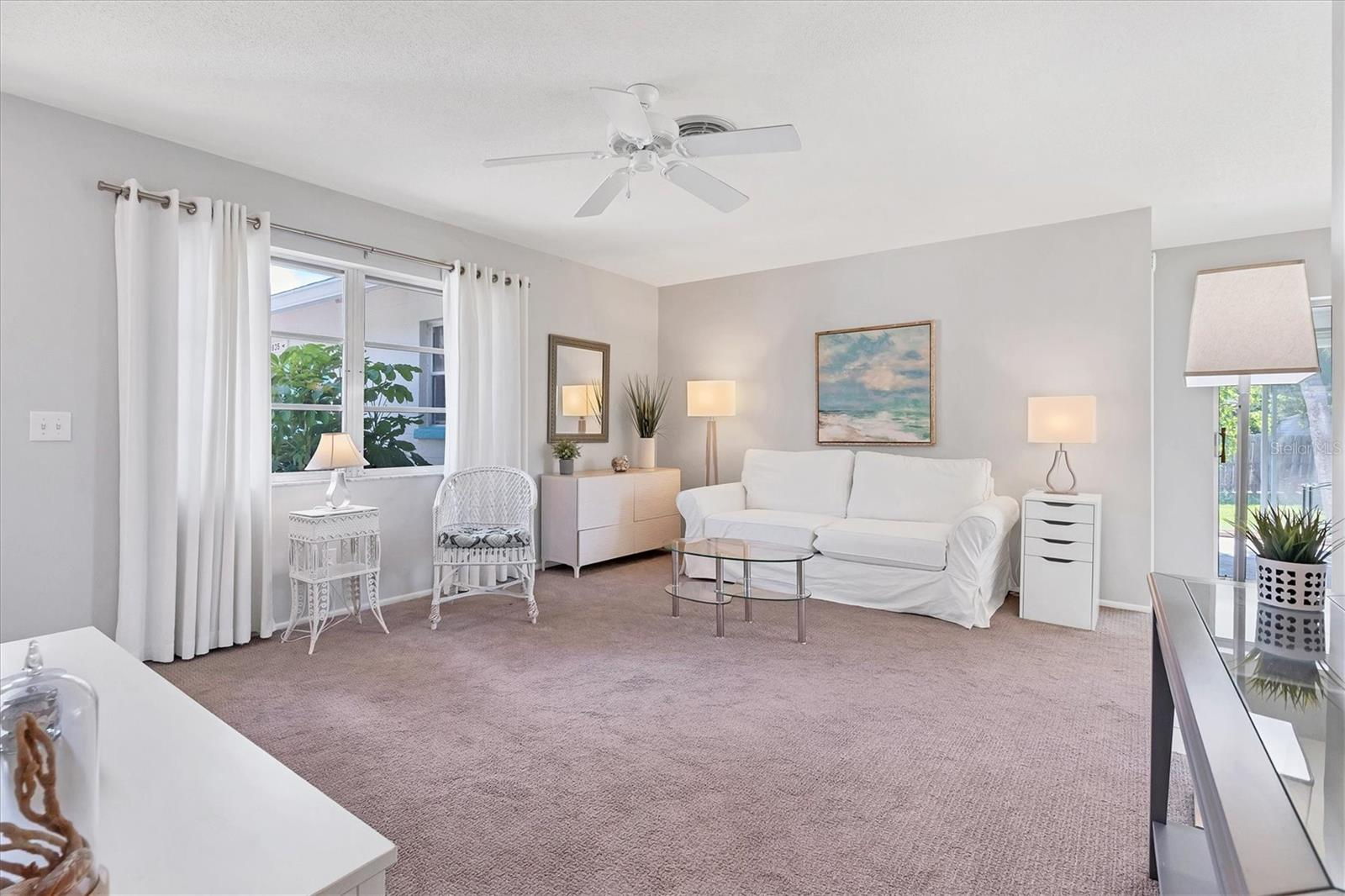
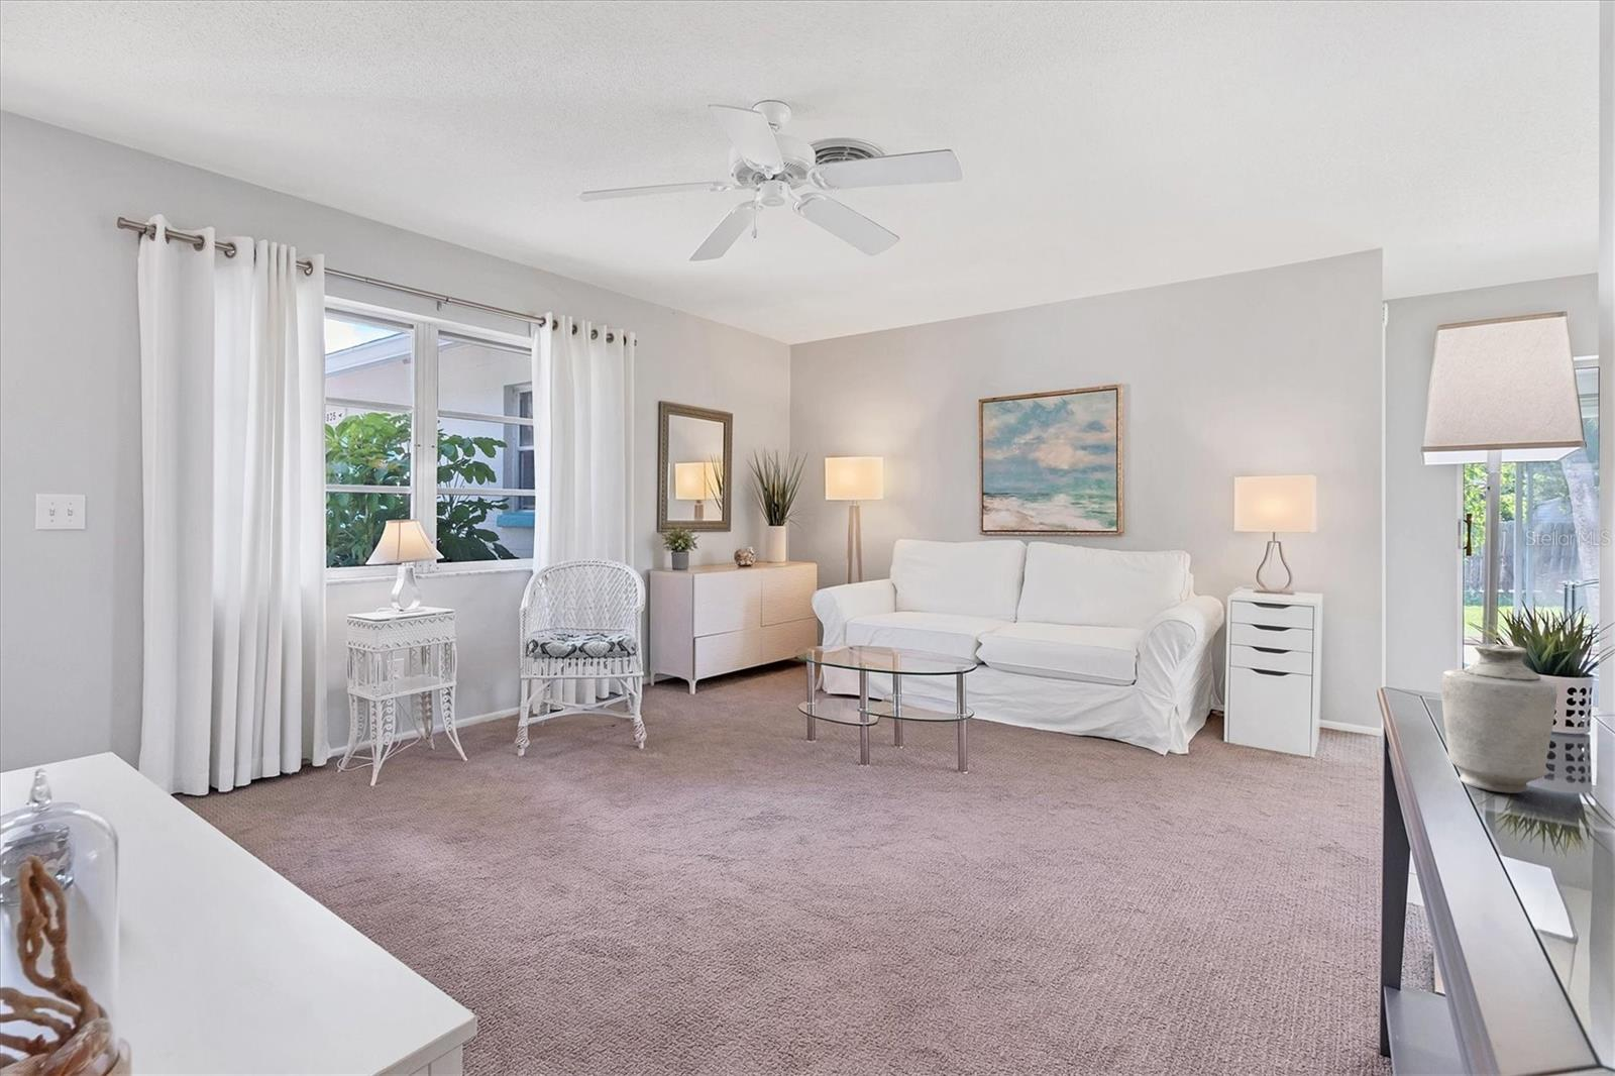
+ vase (1497, 716)
